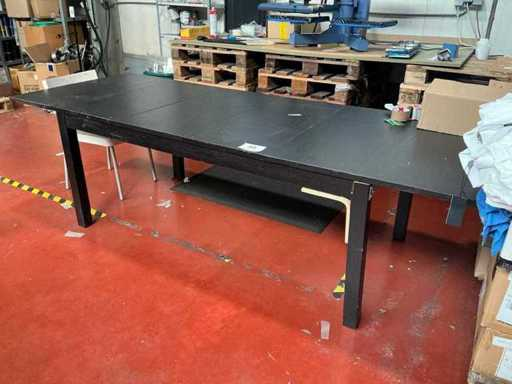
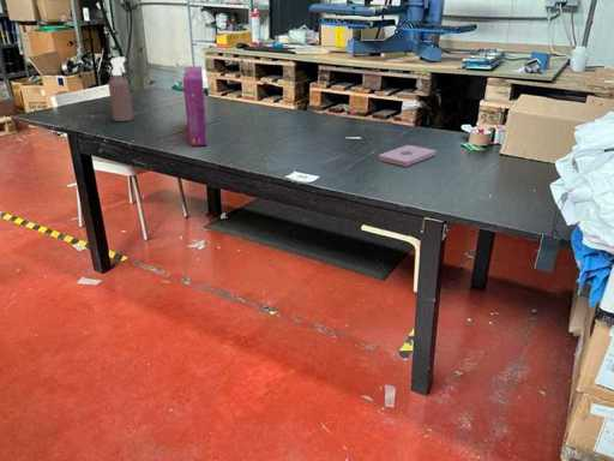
+ spray bottle (120, 89)
+ box (195, 103)
+ notepad (407, 155)
